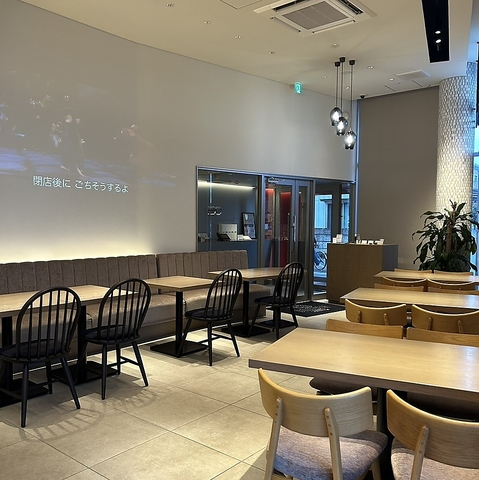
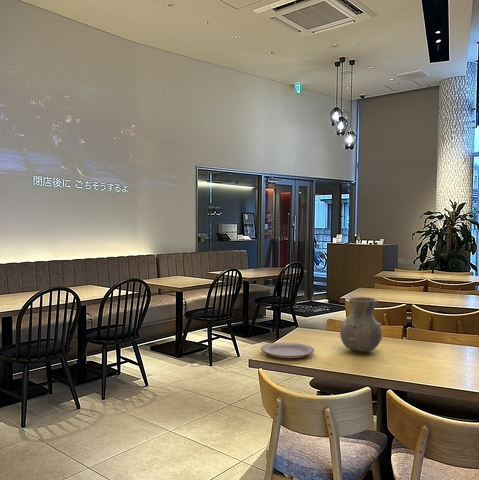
+ vase (360, 325)
+ plate (287, 350)
